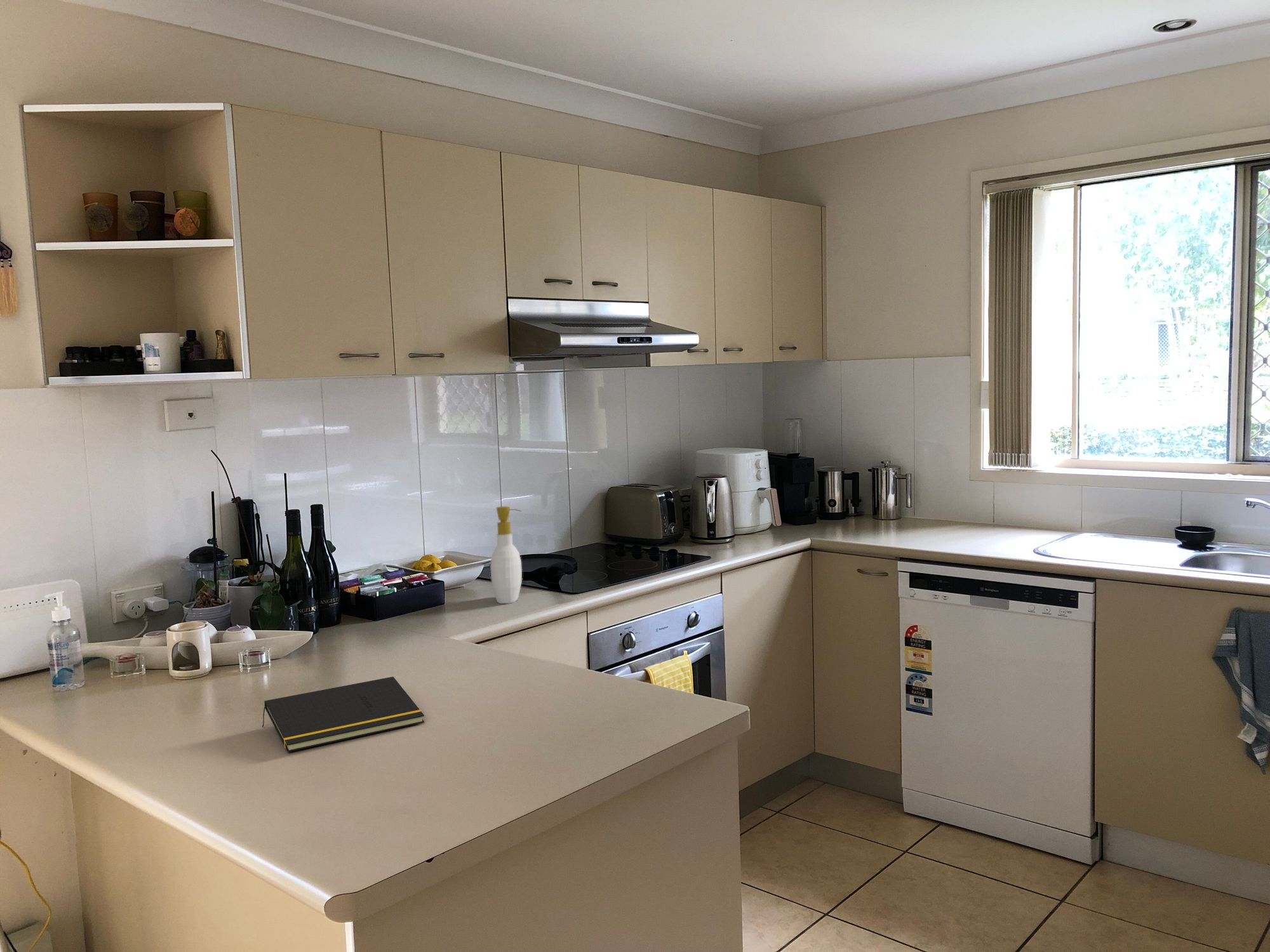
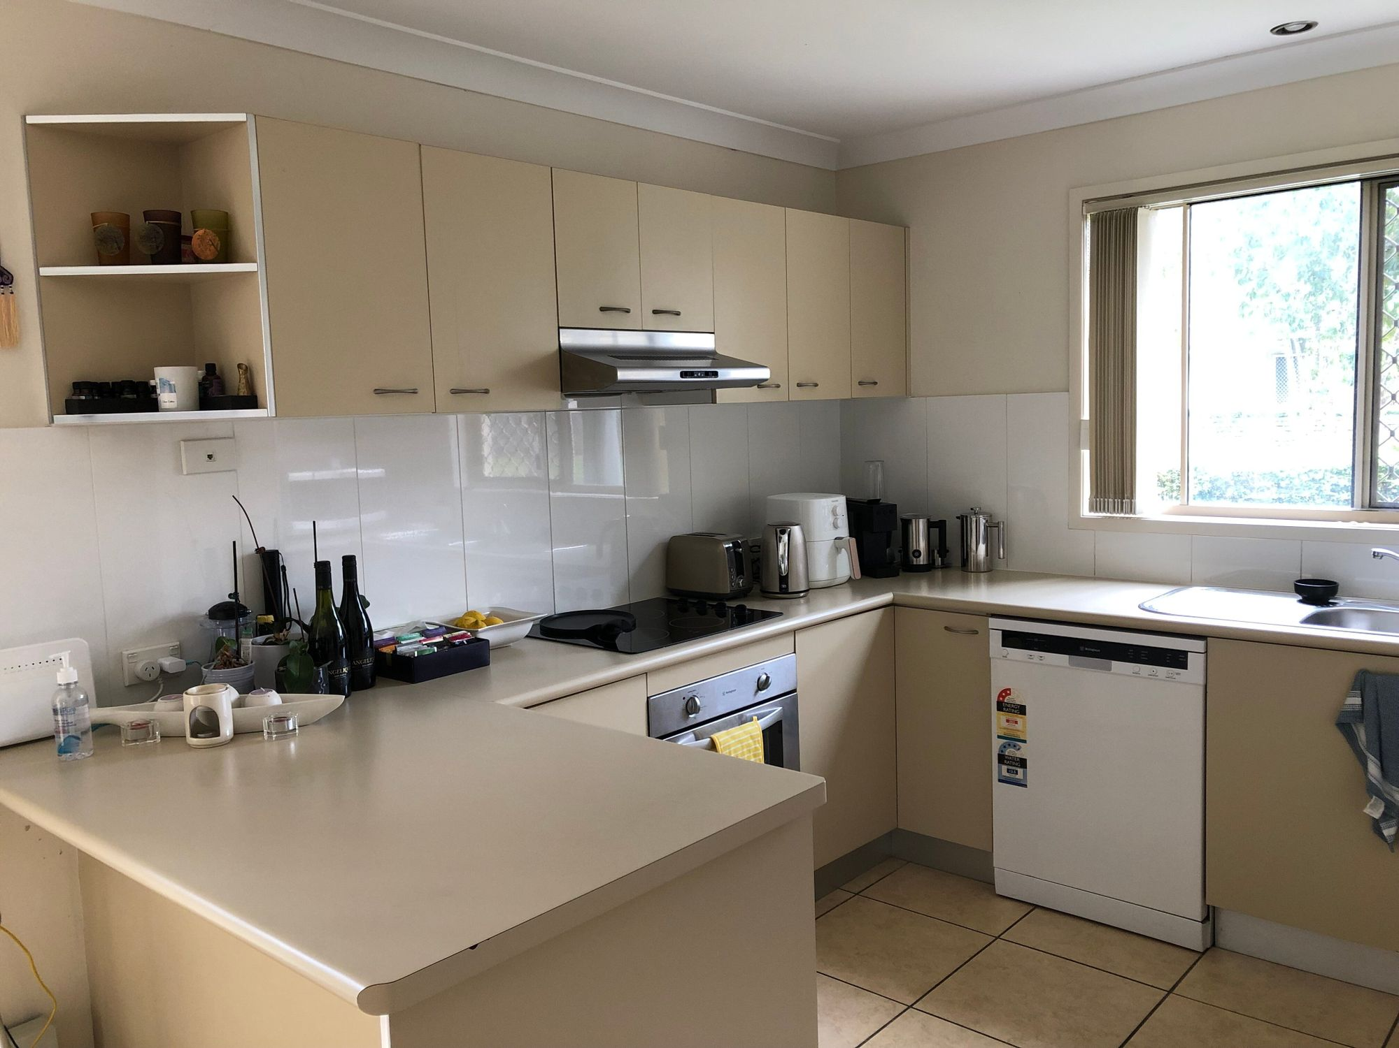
- notepad (344, 711)
- soap bottle (507, 554)
